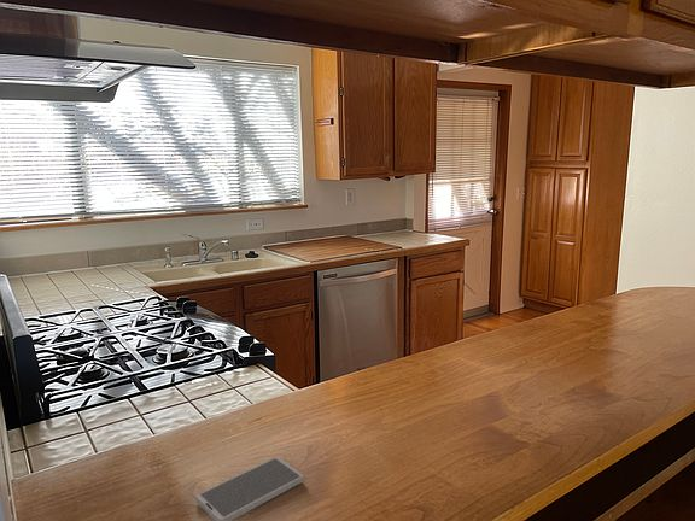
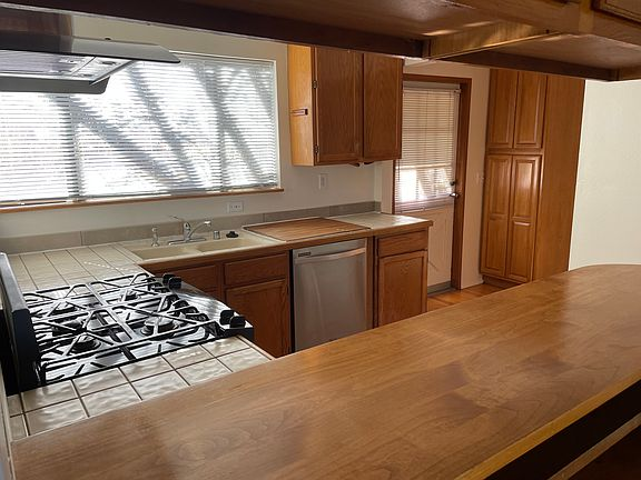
- smartphone (251, 488)
